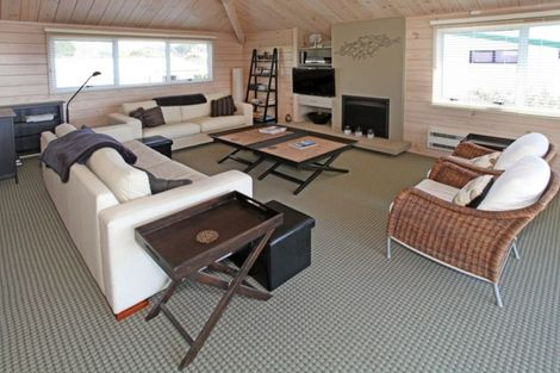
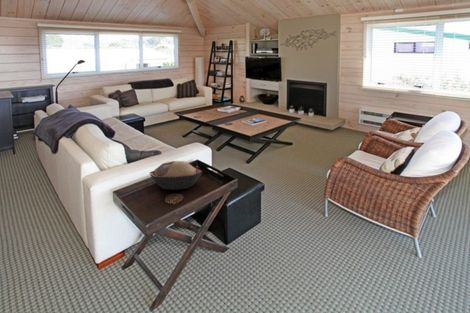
+ decorative bowl (175, 173)
